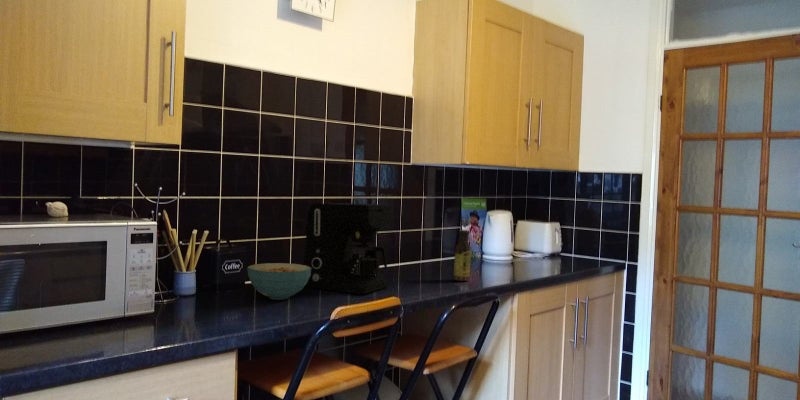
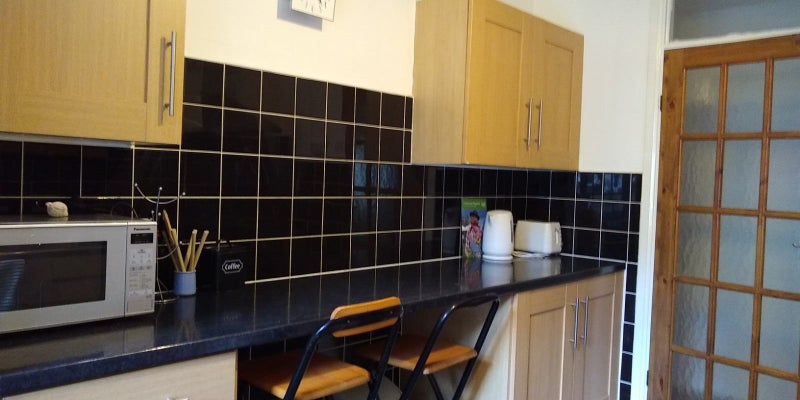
- coffee maker (351, 245)
- sauce bottle (462, 255)
- cereal bowl (279, 282)
